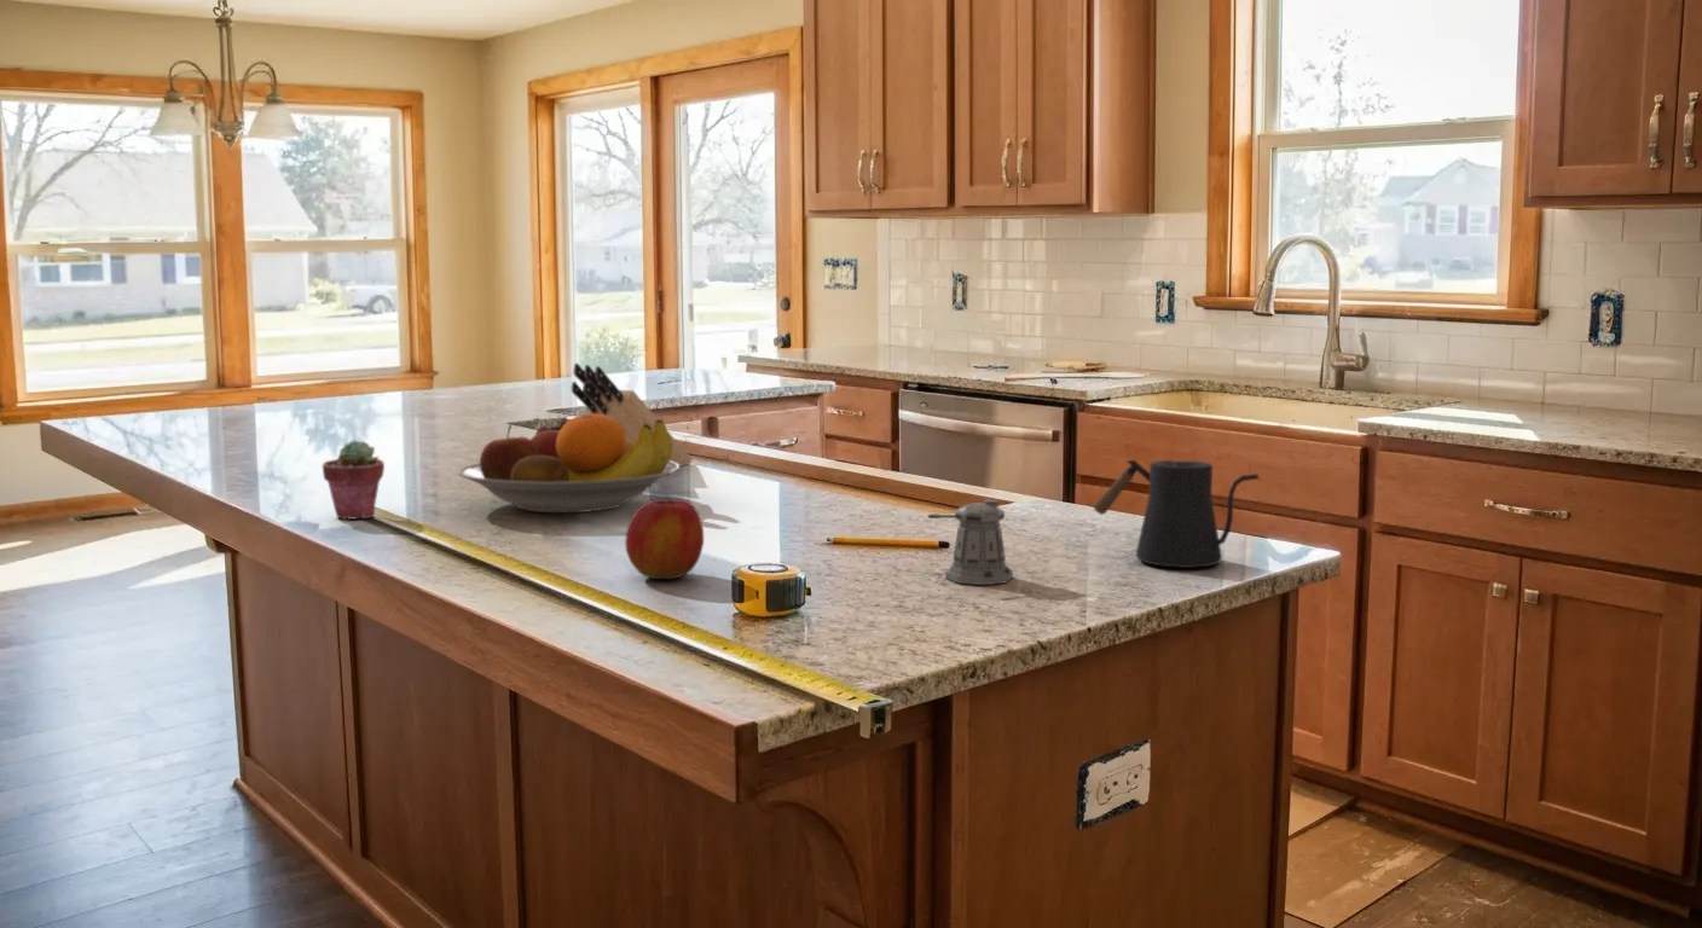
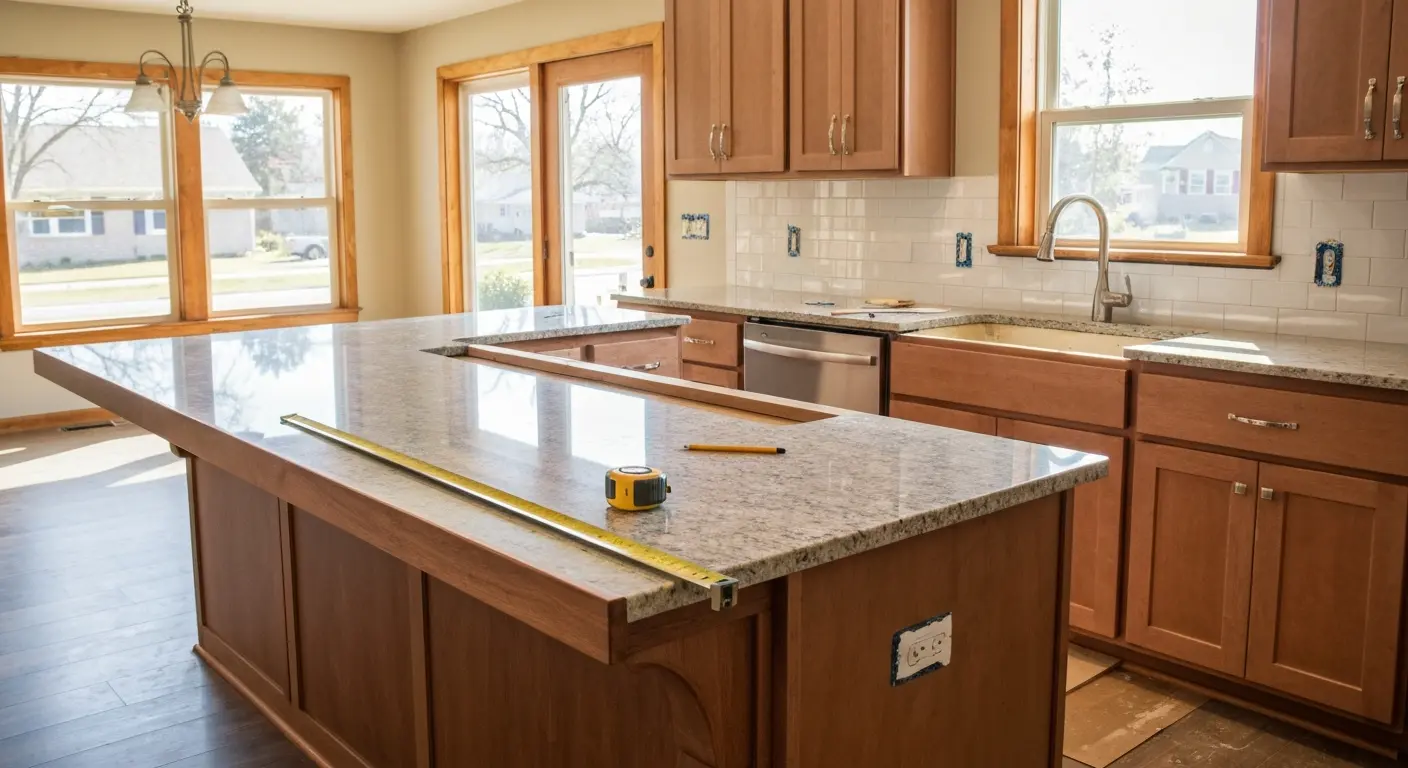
- apple (664, 538)
- fruit bowl (569, 458)
- pepper shaker (972, 539)
- potted succulent (354, 477)
- kettle (1174, 510)
- knife block (629, 414)
